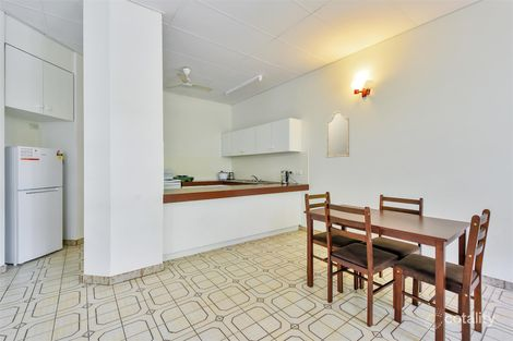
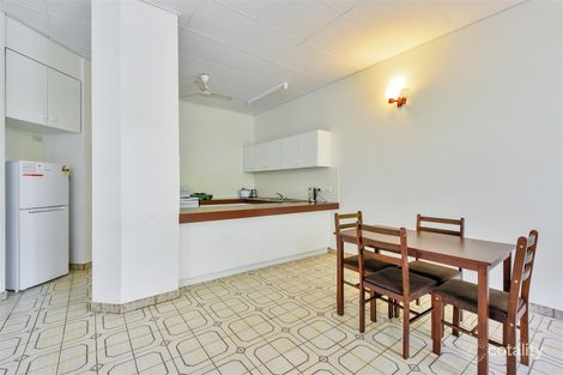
- home mirror (336, 134)
